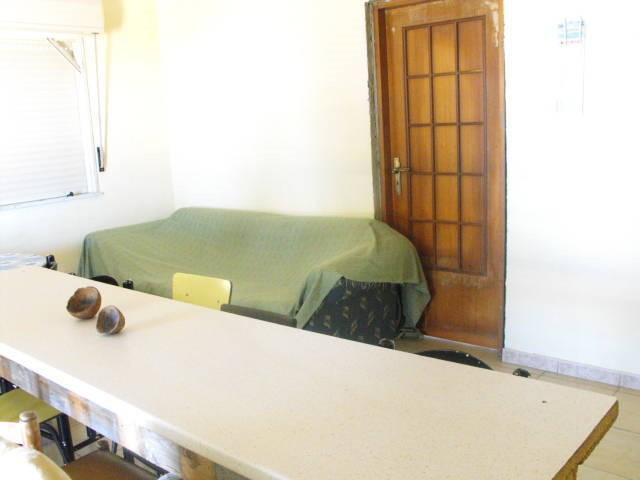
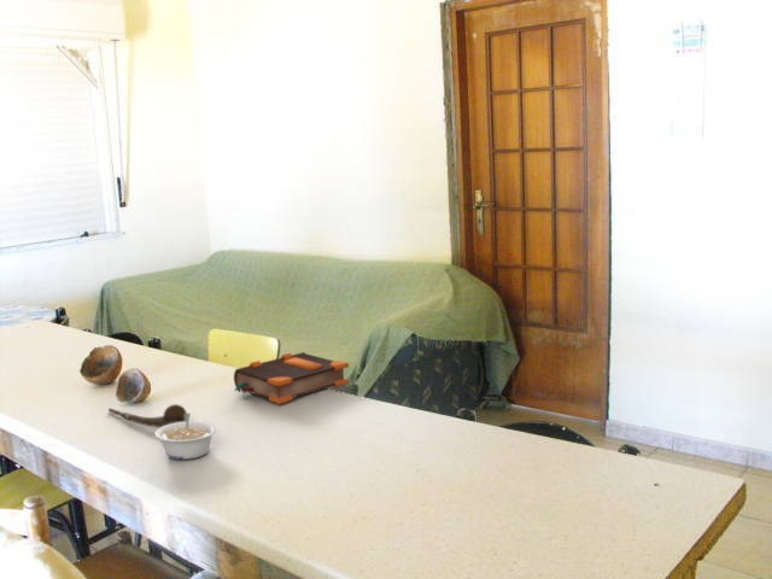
+ spoon (141, 416)
+ legume (185, 438)
+ bible (286, 375)
